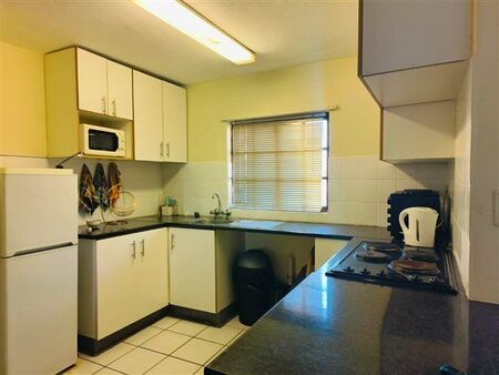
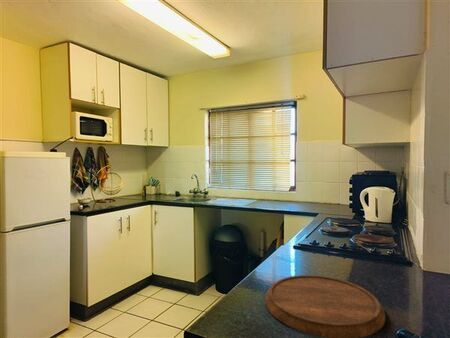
+ cutting board (321, 299)
